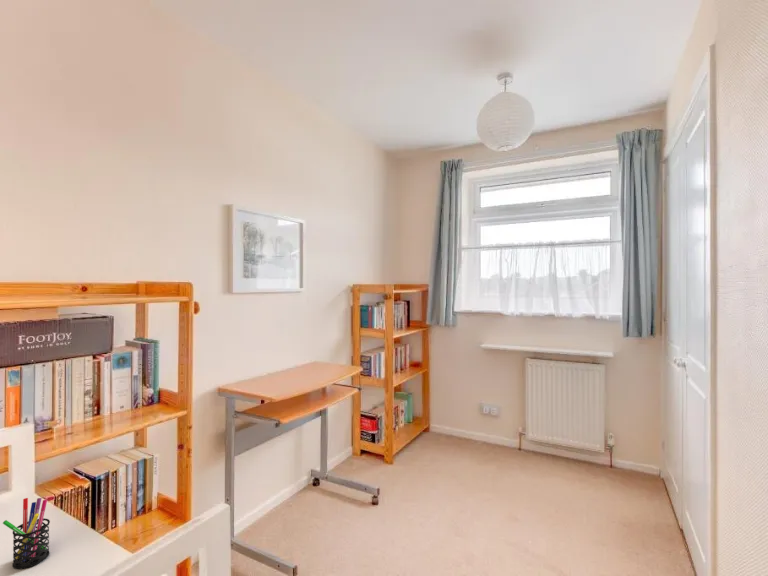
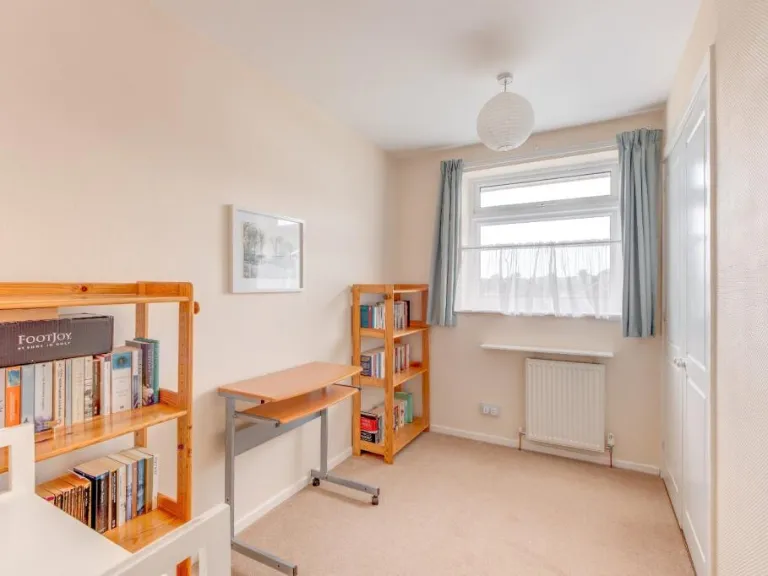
- pen holder (26, 531)
